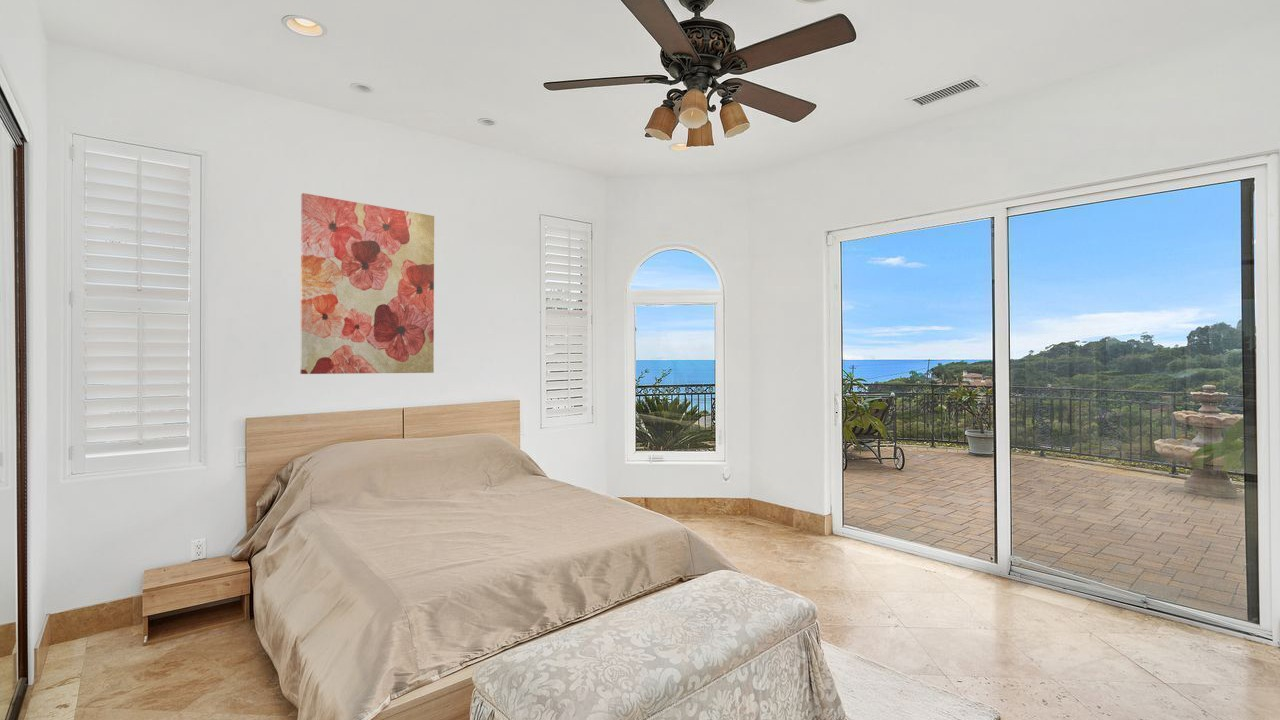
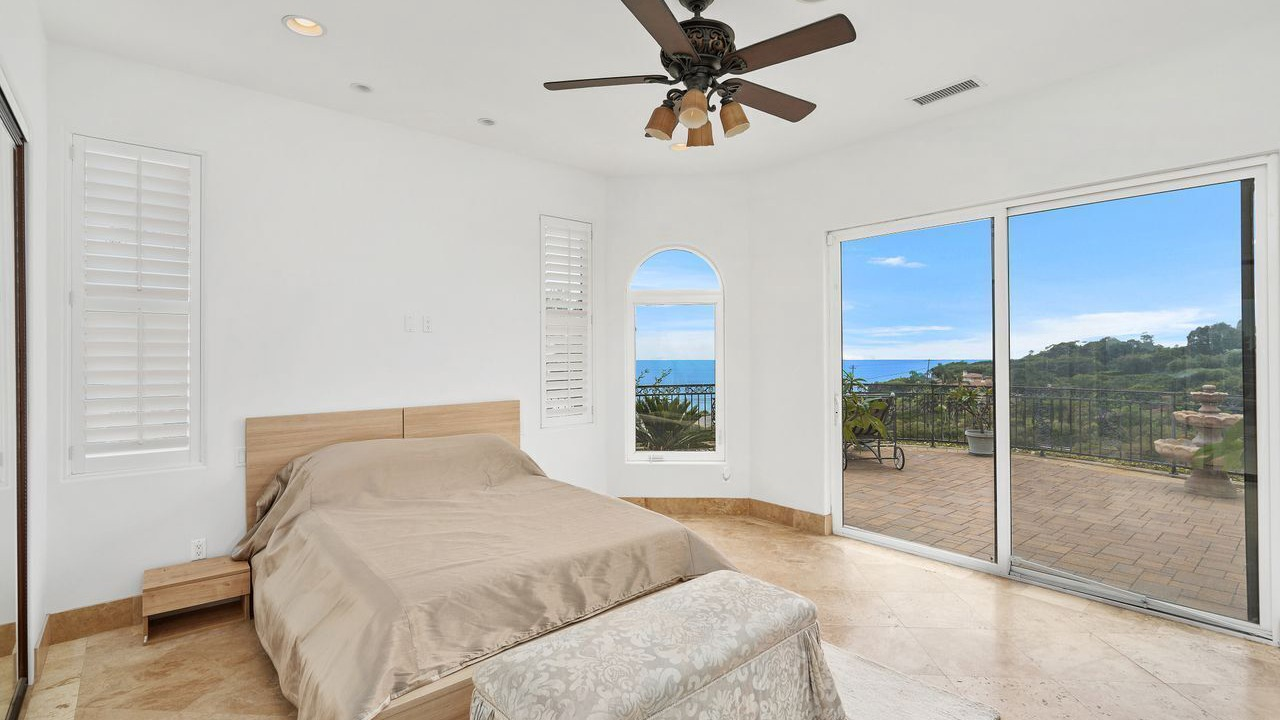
- wall art (372, 289)
